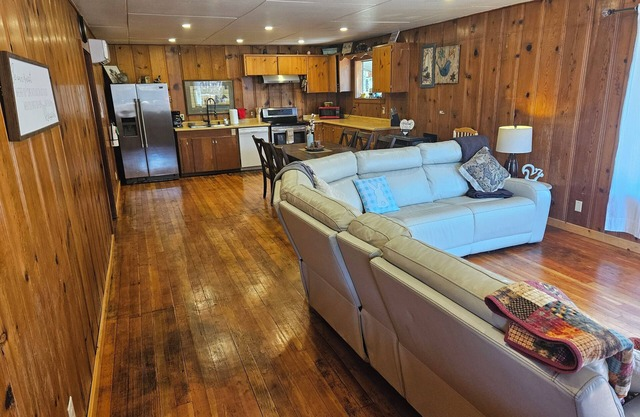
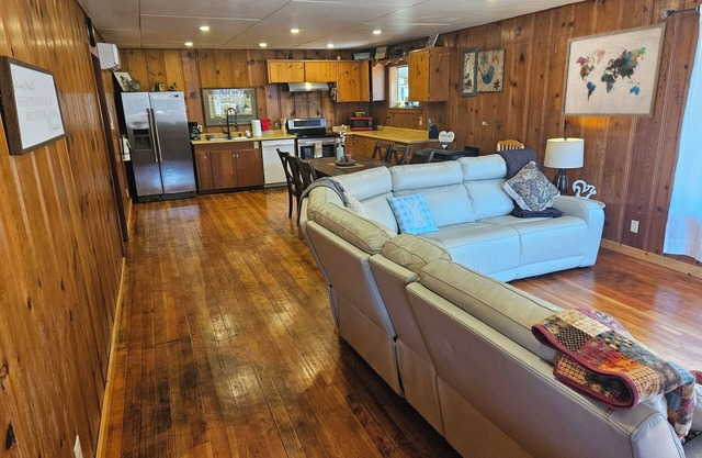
+ wall art (607, 75)
